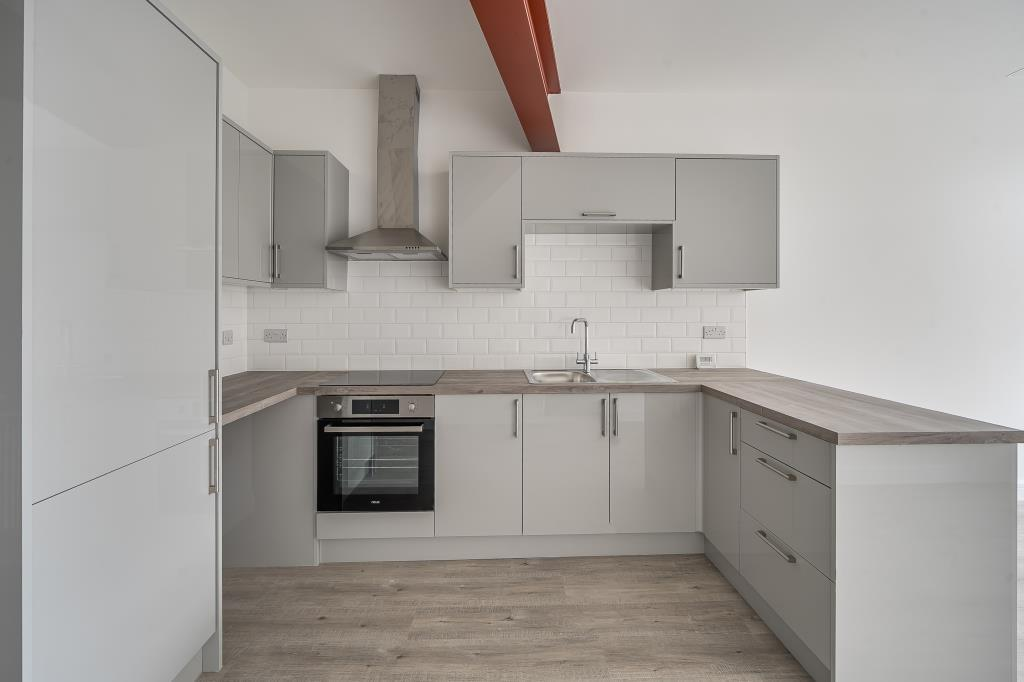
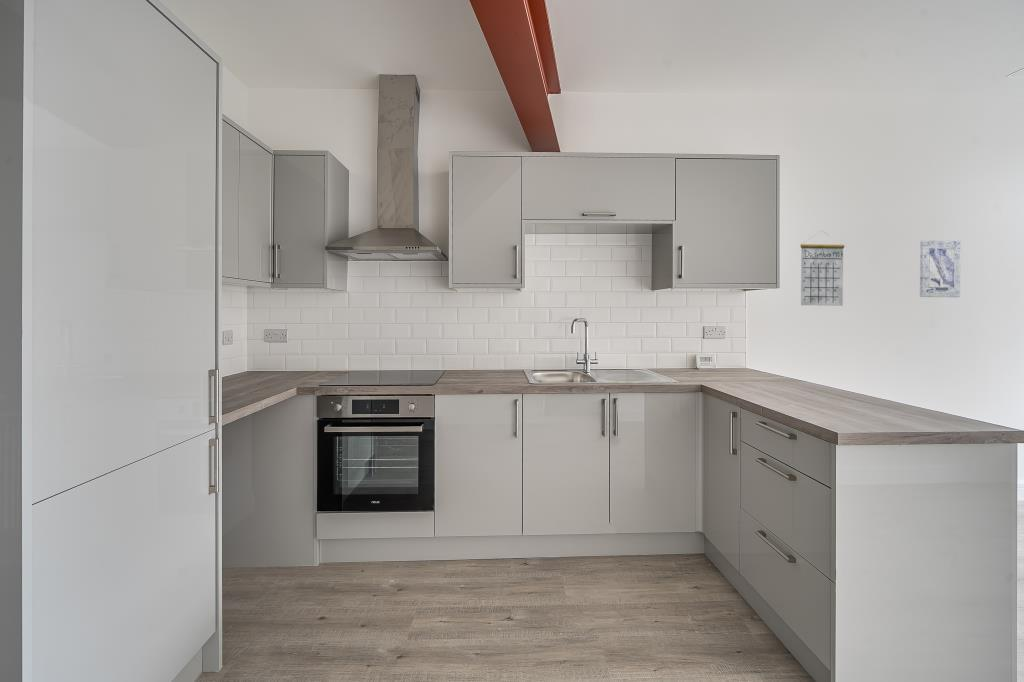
+ calendar (822, 267)
+ wall art (940, 268)
